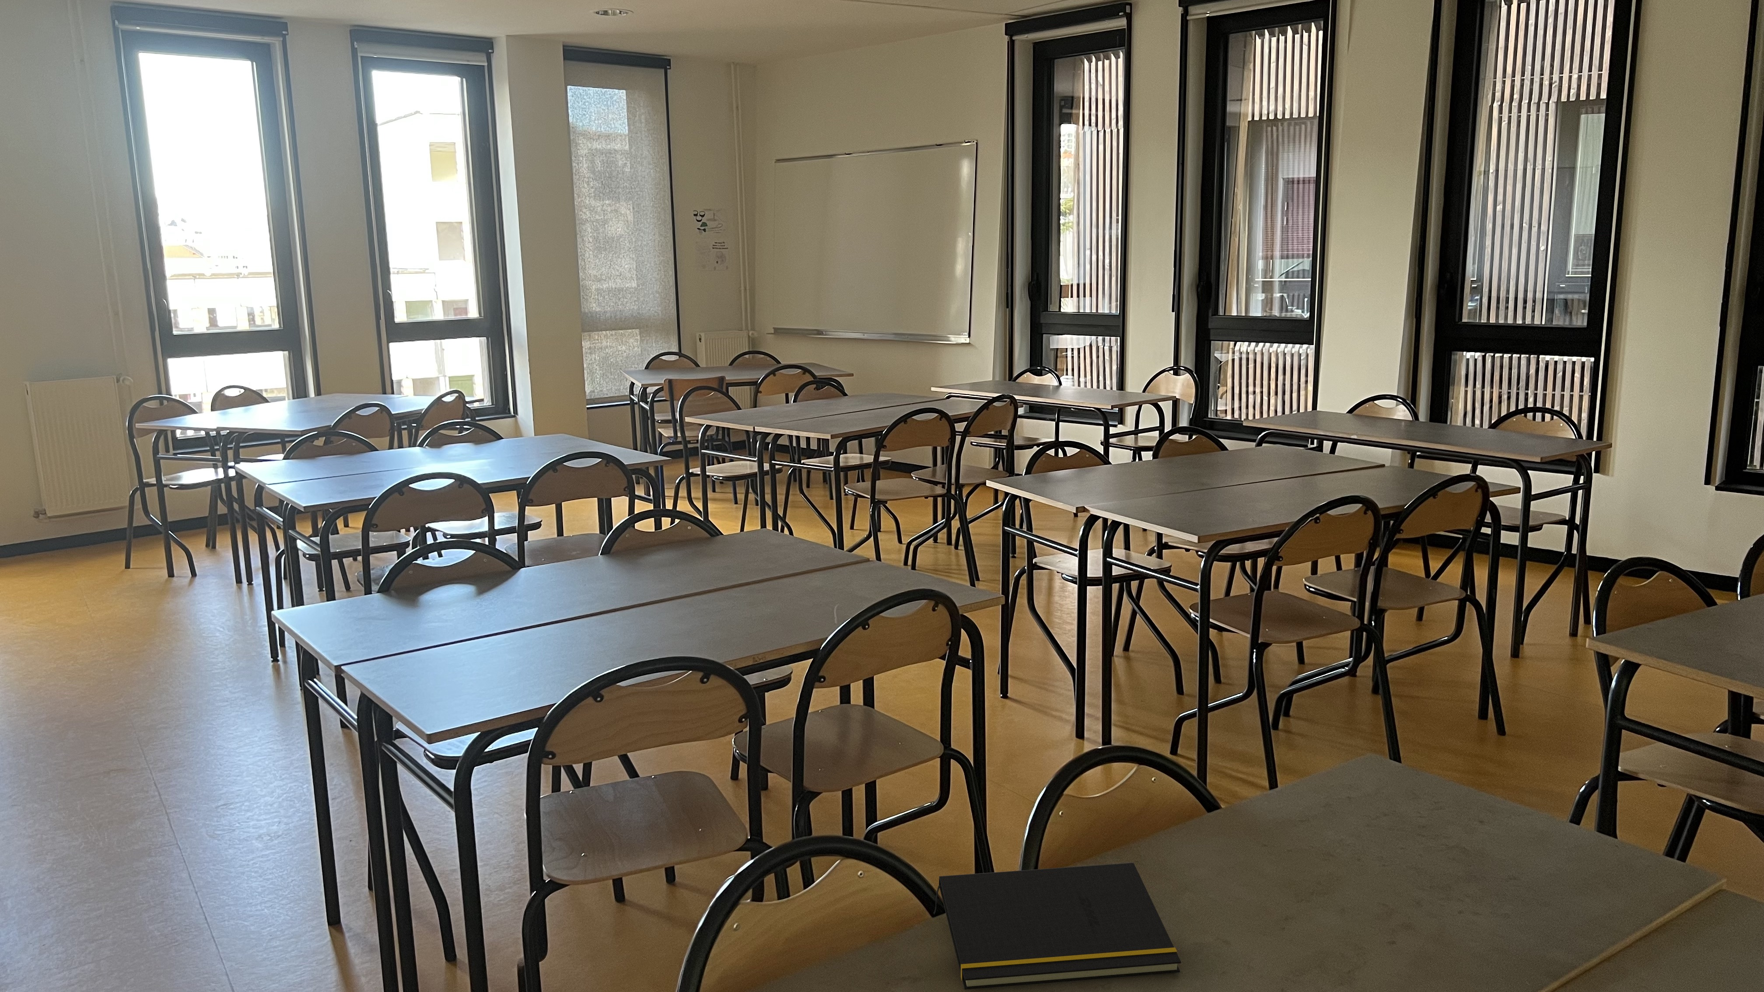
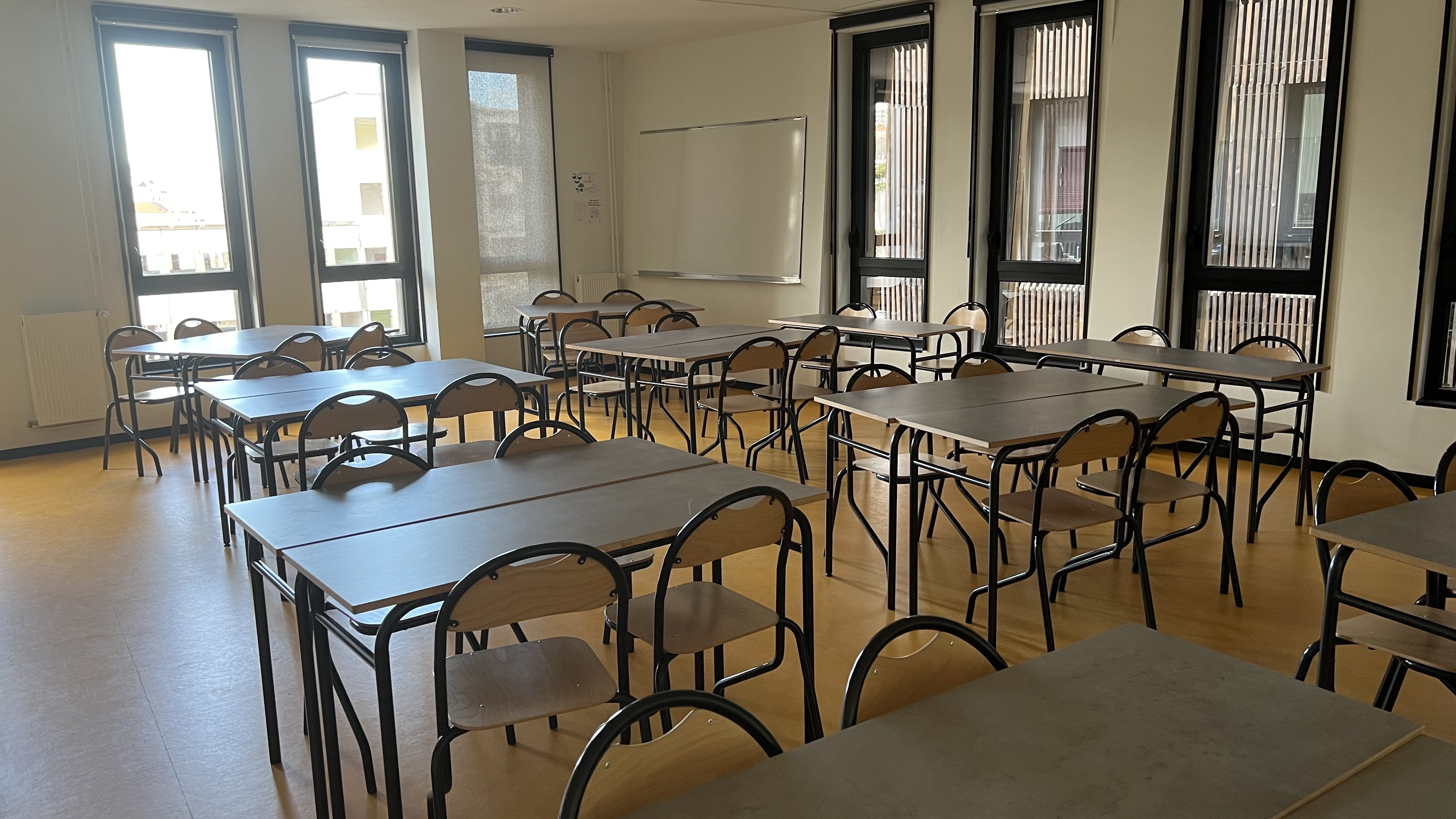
- notepad (1054, 922)
